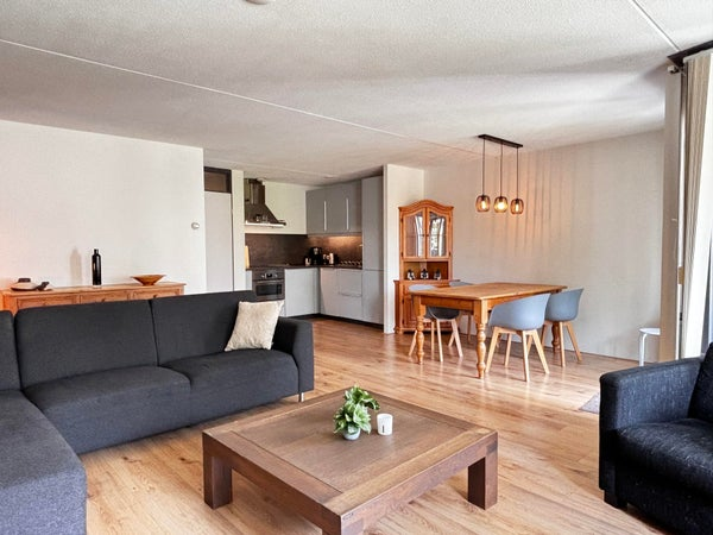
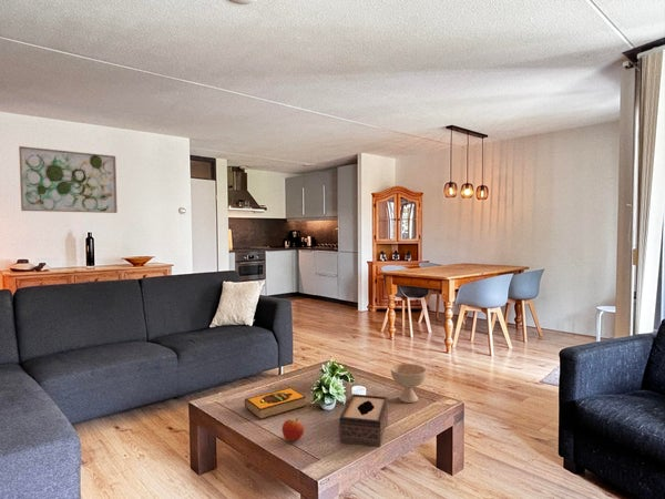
+ wall art (71, 181)
+ bowl (408, 384)
+ tissue box (365, 418)
+ apple (293, 429)
+ hardback book (275, 401)
